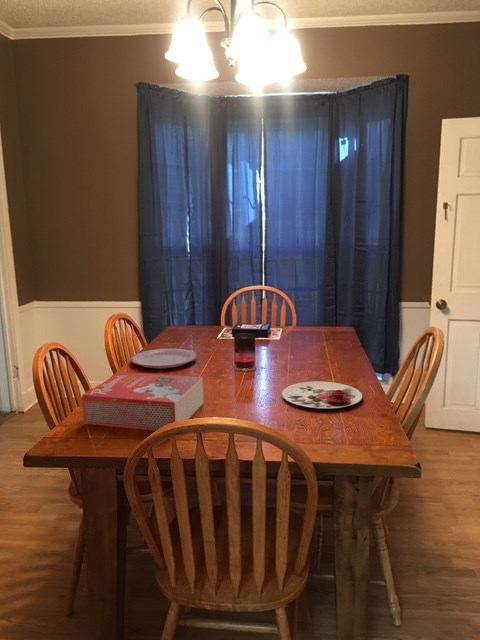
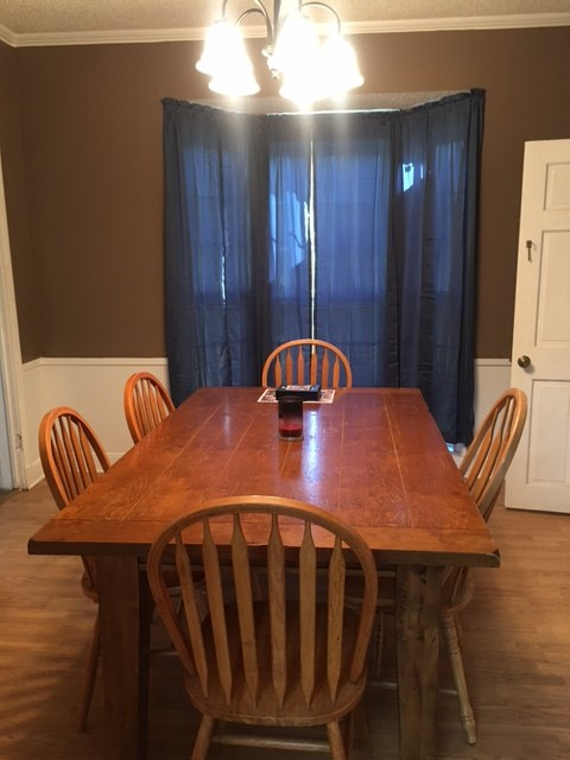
- plate (321, 393)
- plate (164, 359)
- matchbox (145, 399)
